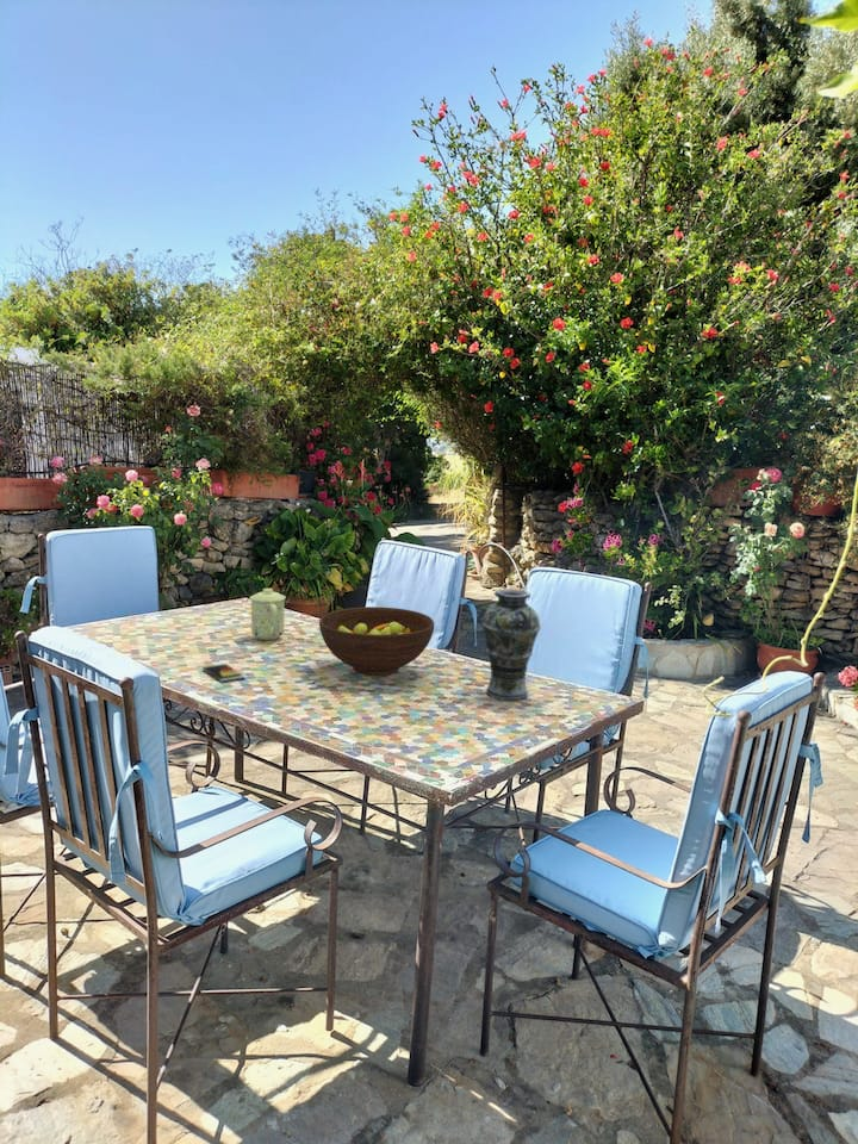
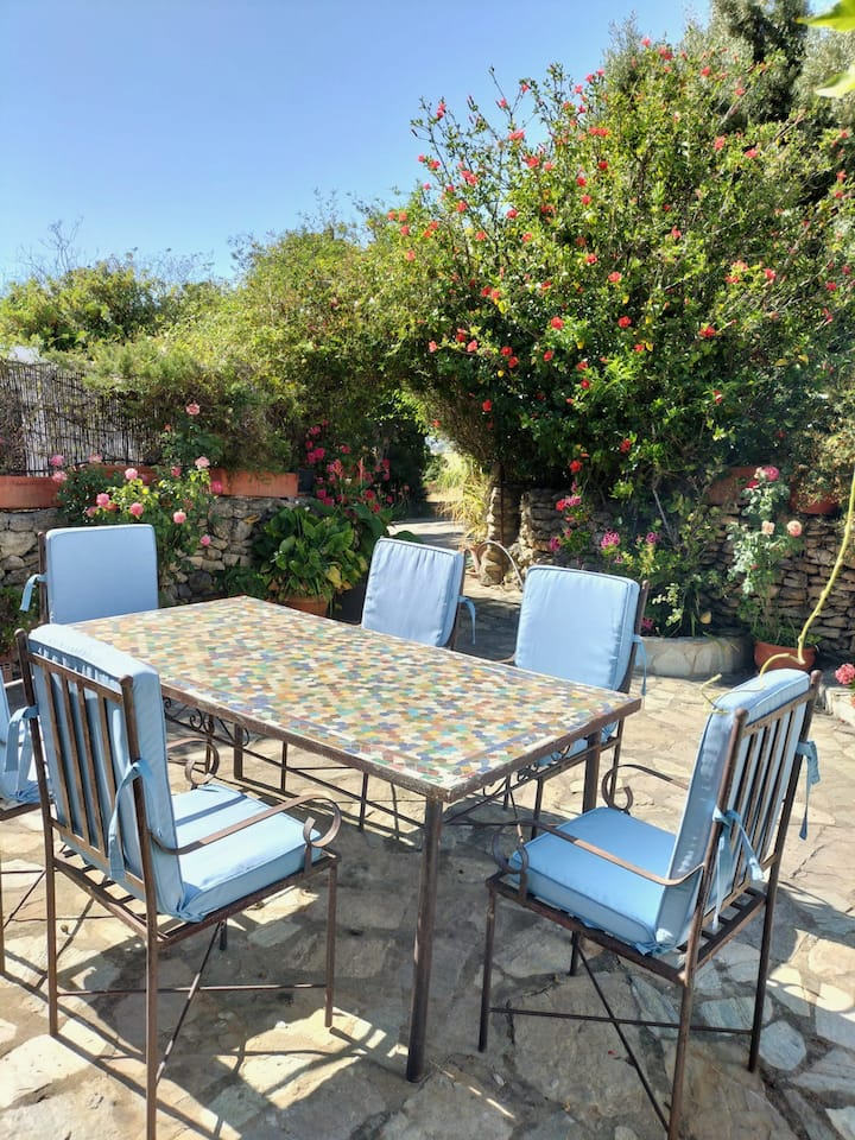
- vase (509, 642)
- smartphone (223, 672)
- mug (268, 614)
- fruit bowl (377, 645)
